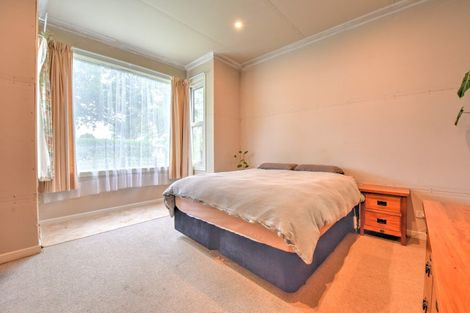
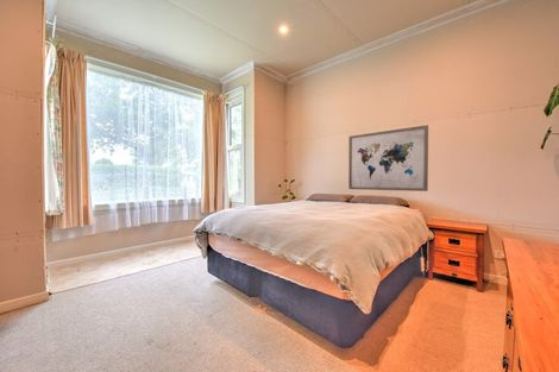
+ wall art (384, 160)
